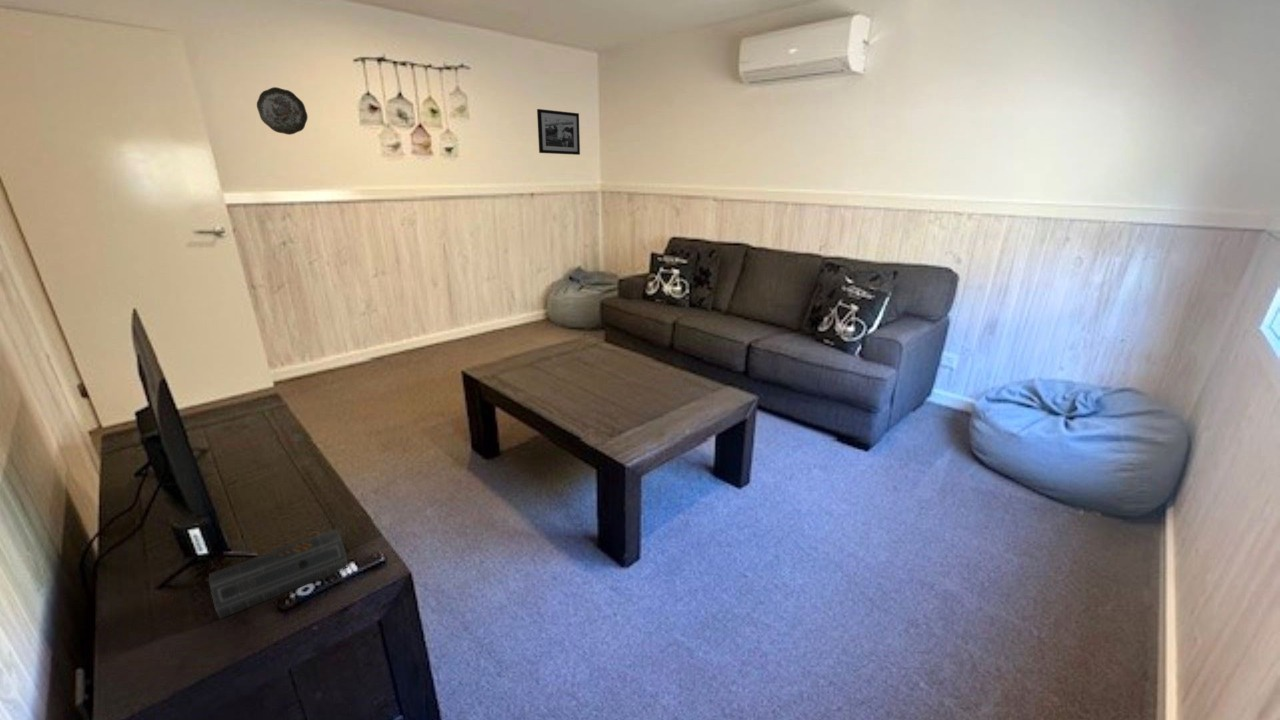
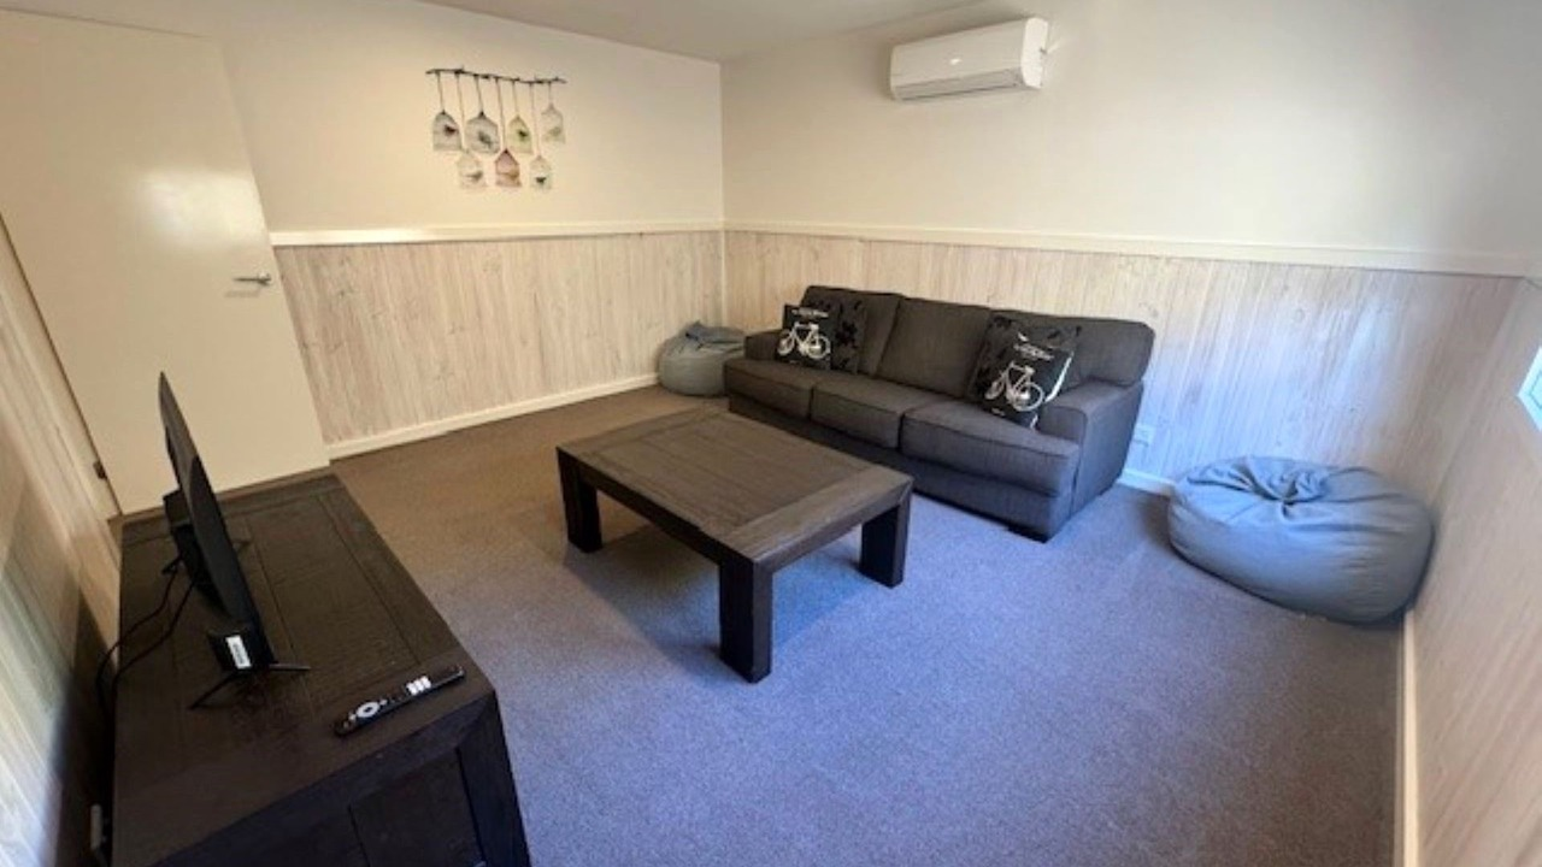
- picture frame (559, 132)
- decorative plate (282, 111)
- speaker (282, 570)
